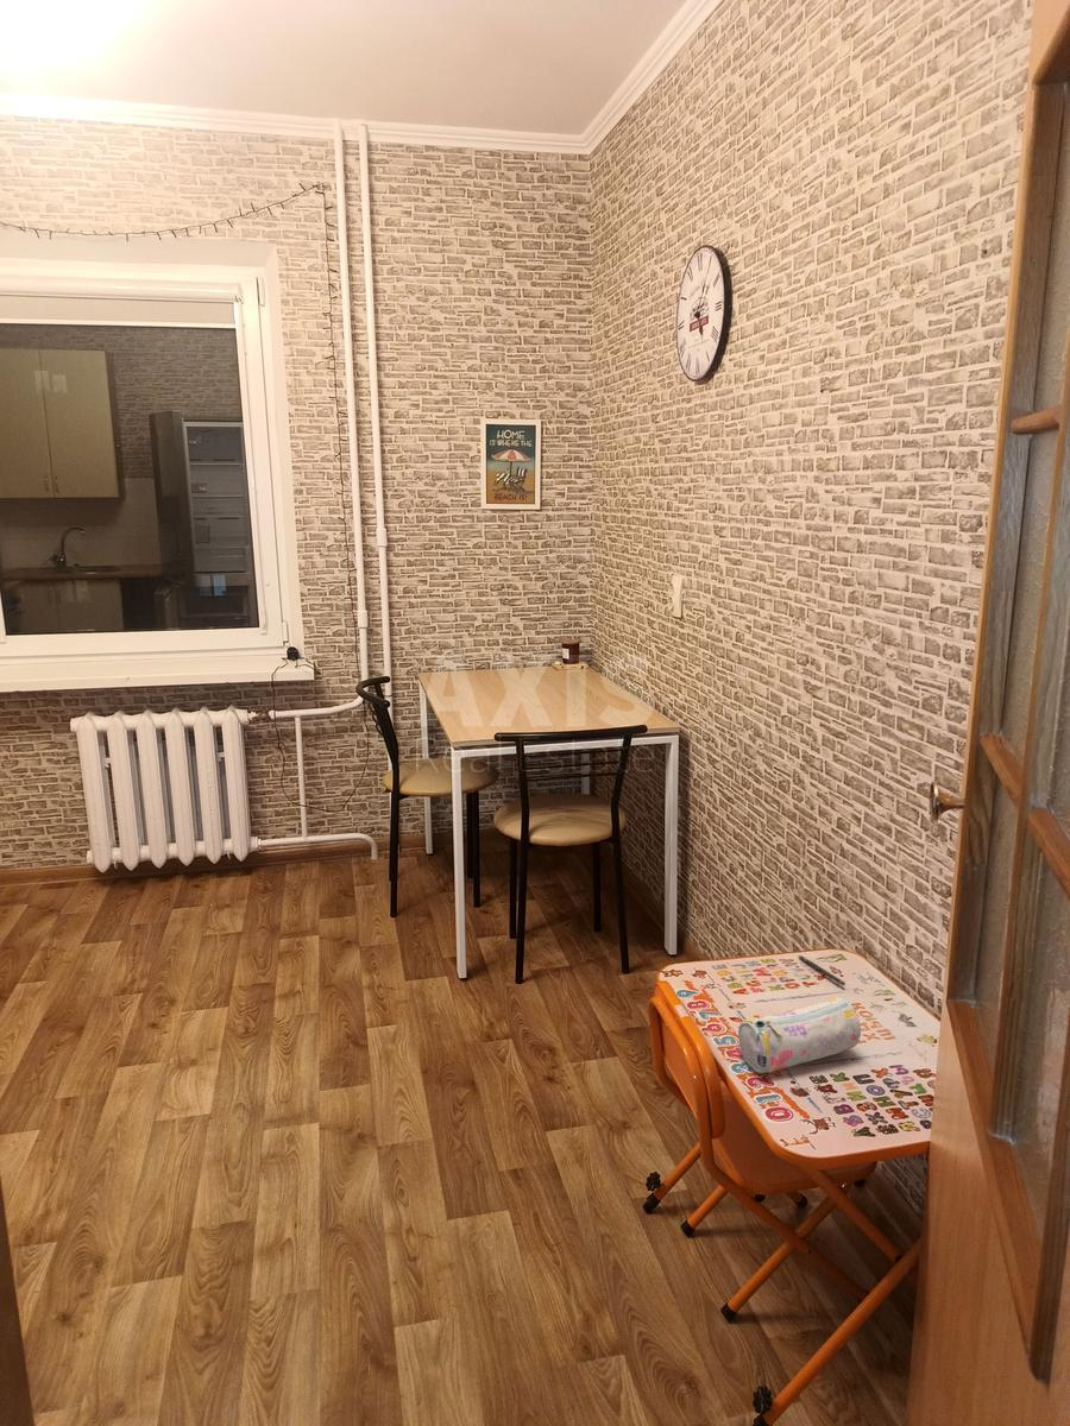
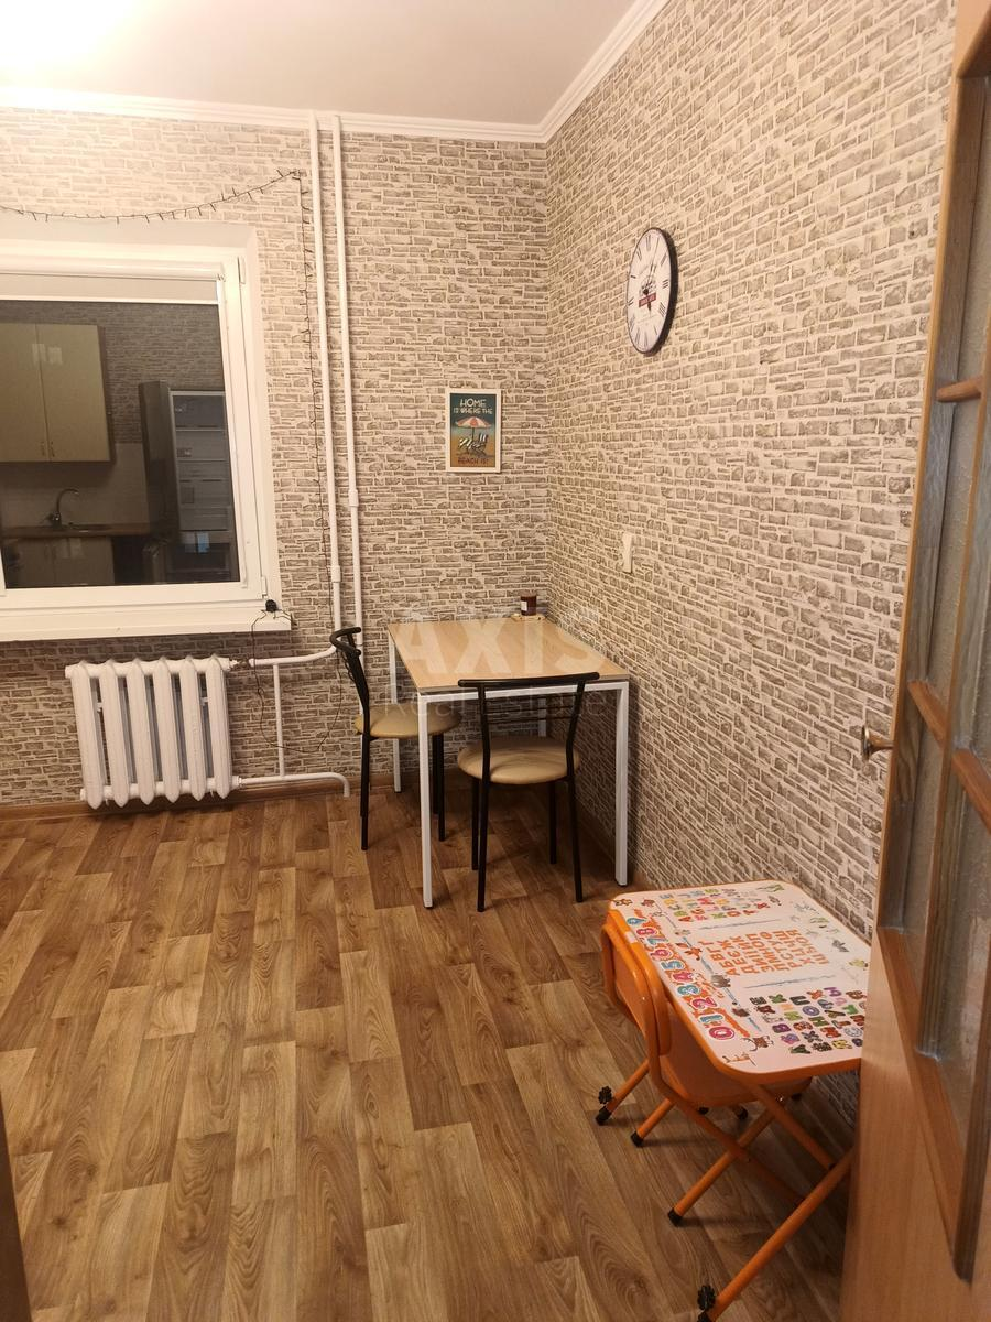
- pen (819, 968)
- pencil case (798, 1033)
